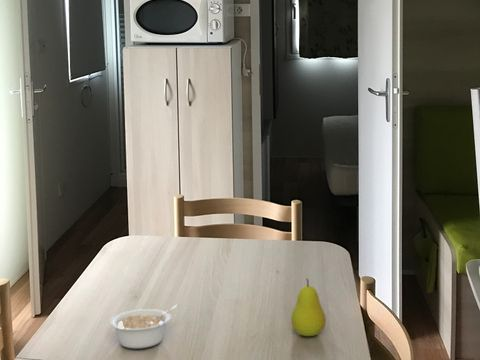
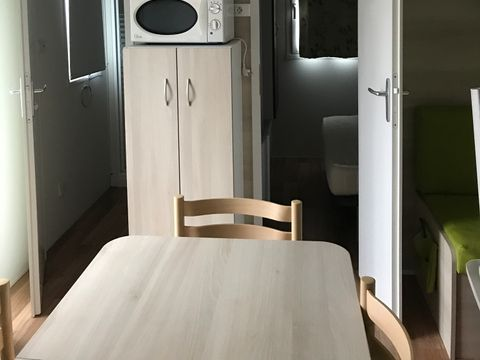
- fruit (308, 306)
- legume (141, 326)
